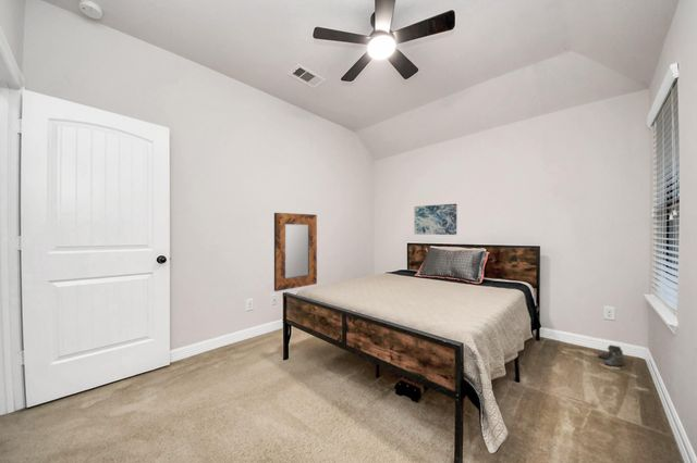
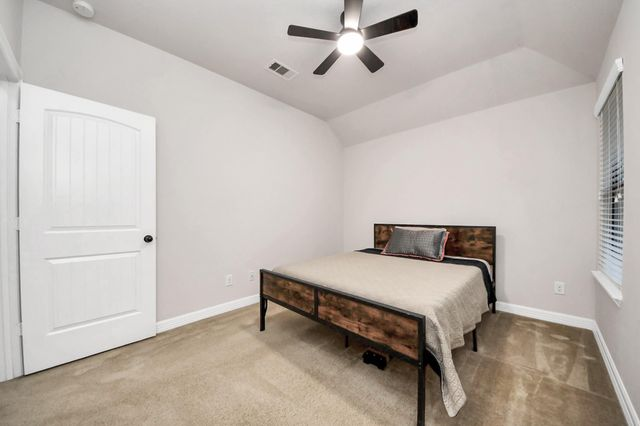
- boots (611, 353)
- wall art (435, 220)
- home mirror (296, 250)
